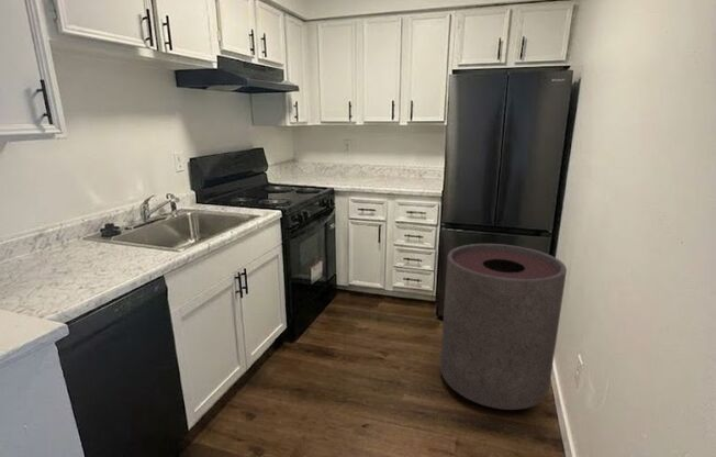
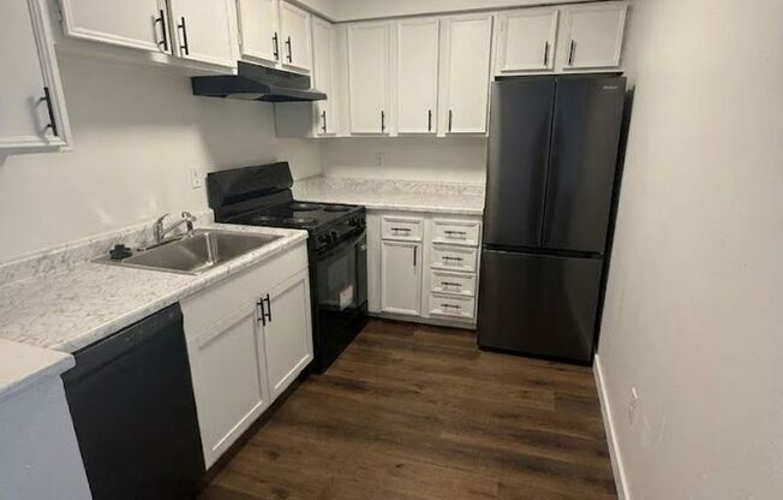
- trash can (497, 322)
